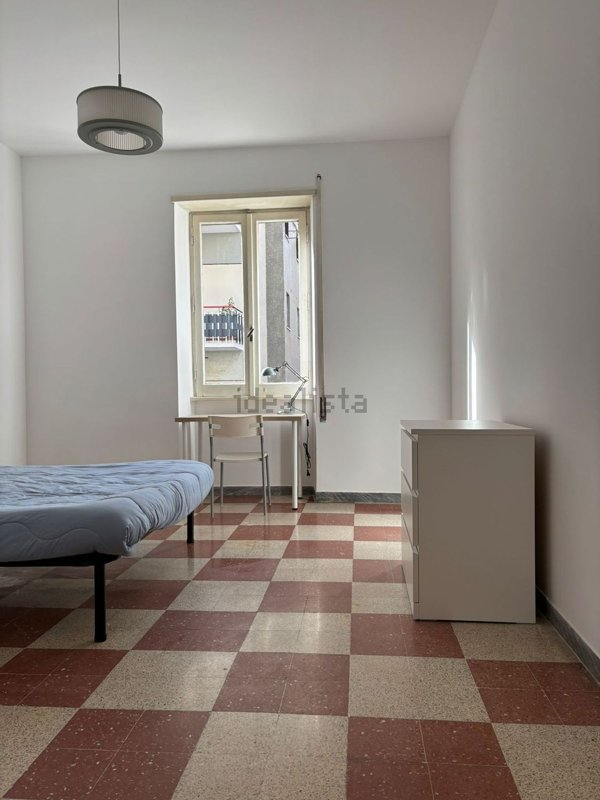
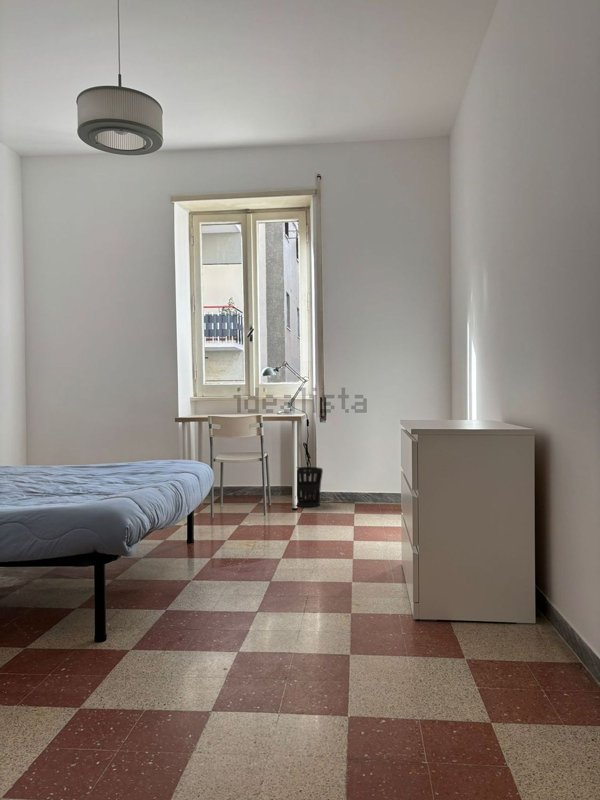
+ wastebasket (307, 486)
